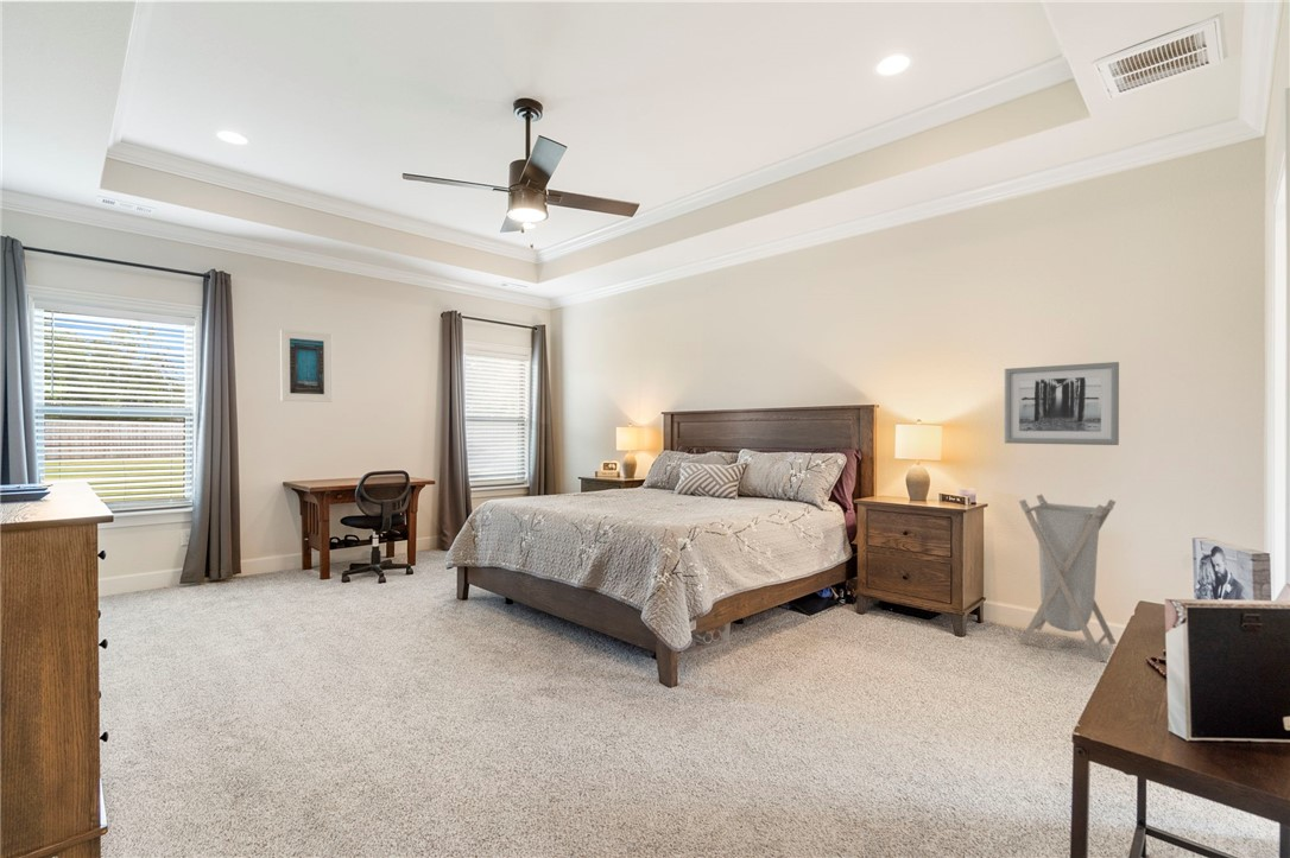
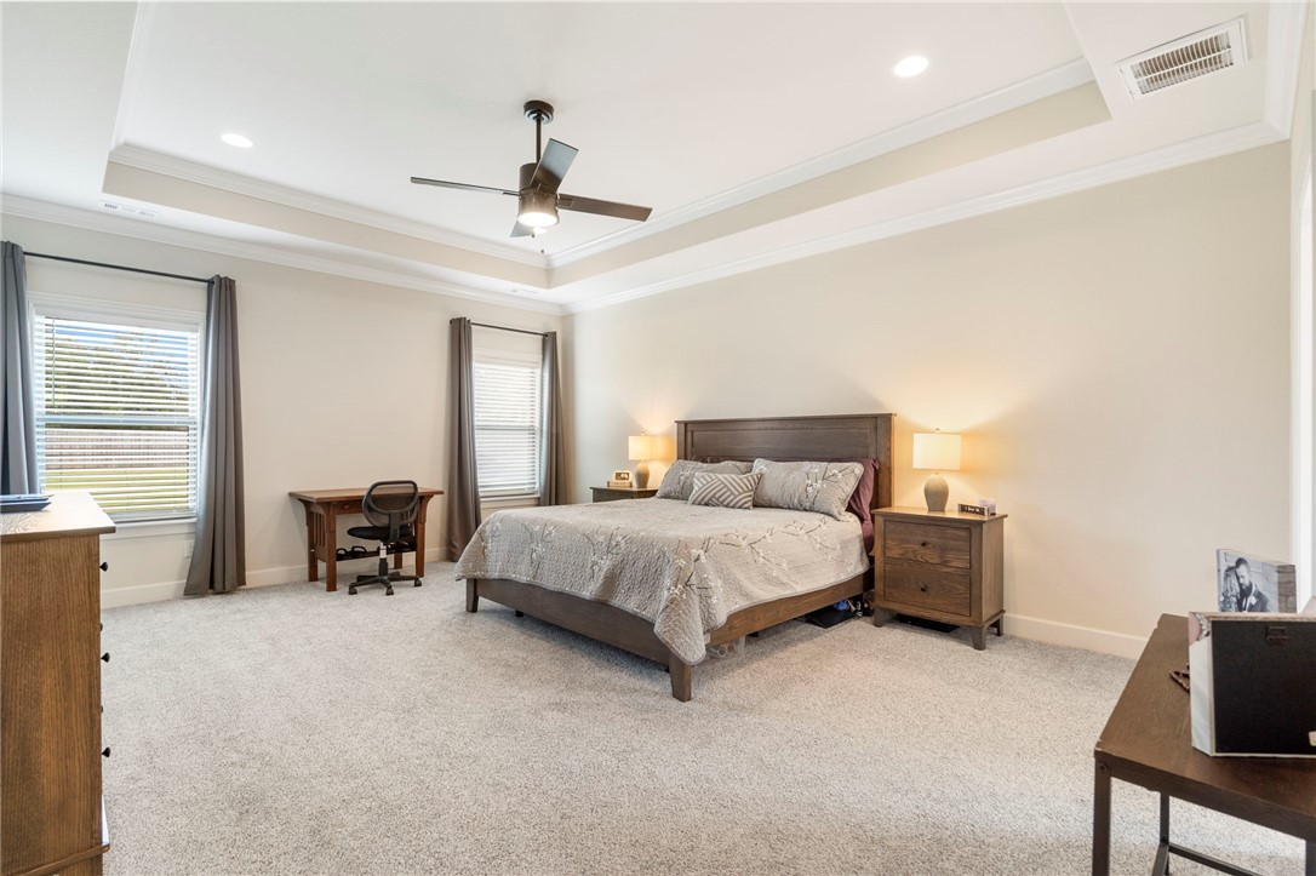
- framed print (306, 367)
- laundry hamper (1067, 572)
- wall art (1058, 405)
